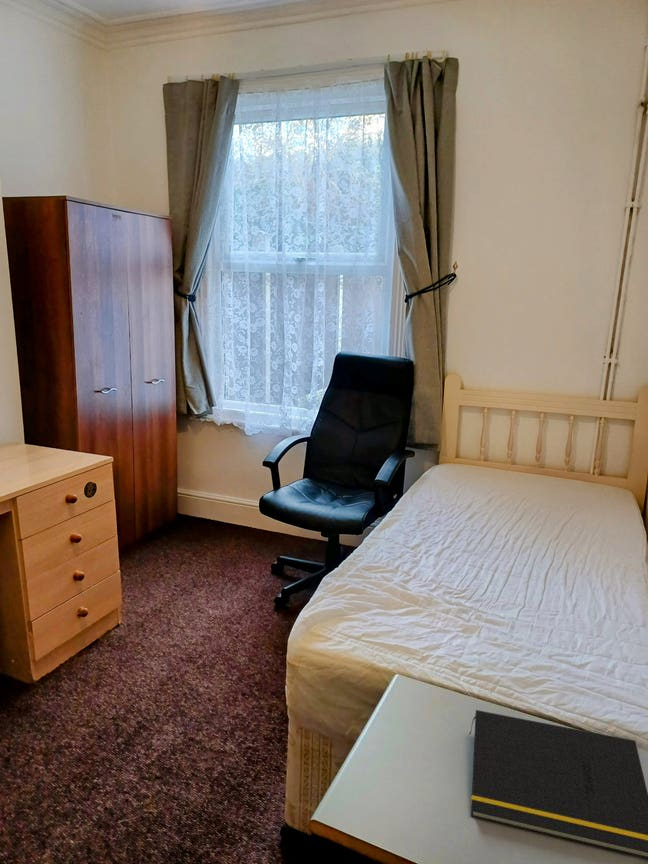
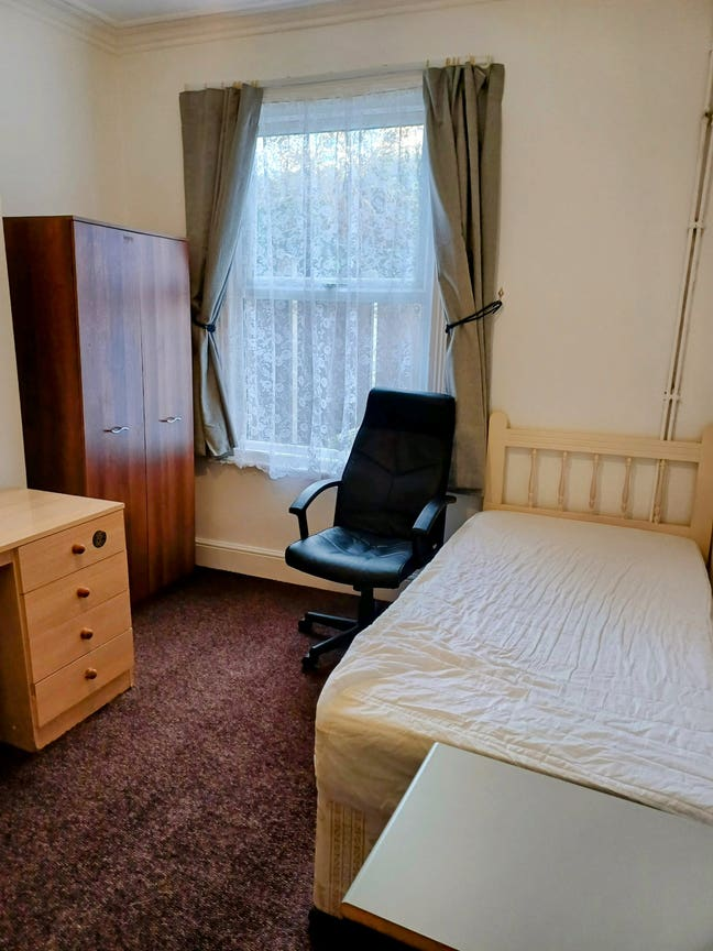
- notepad (557, 776)
